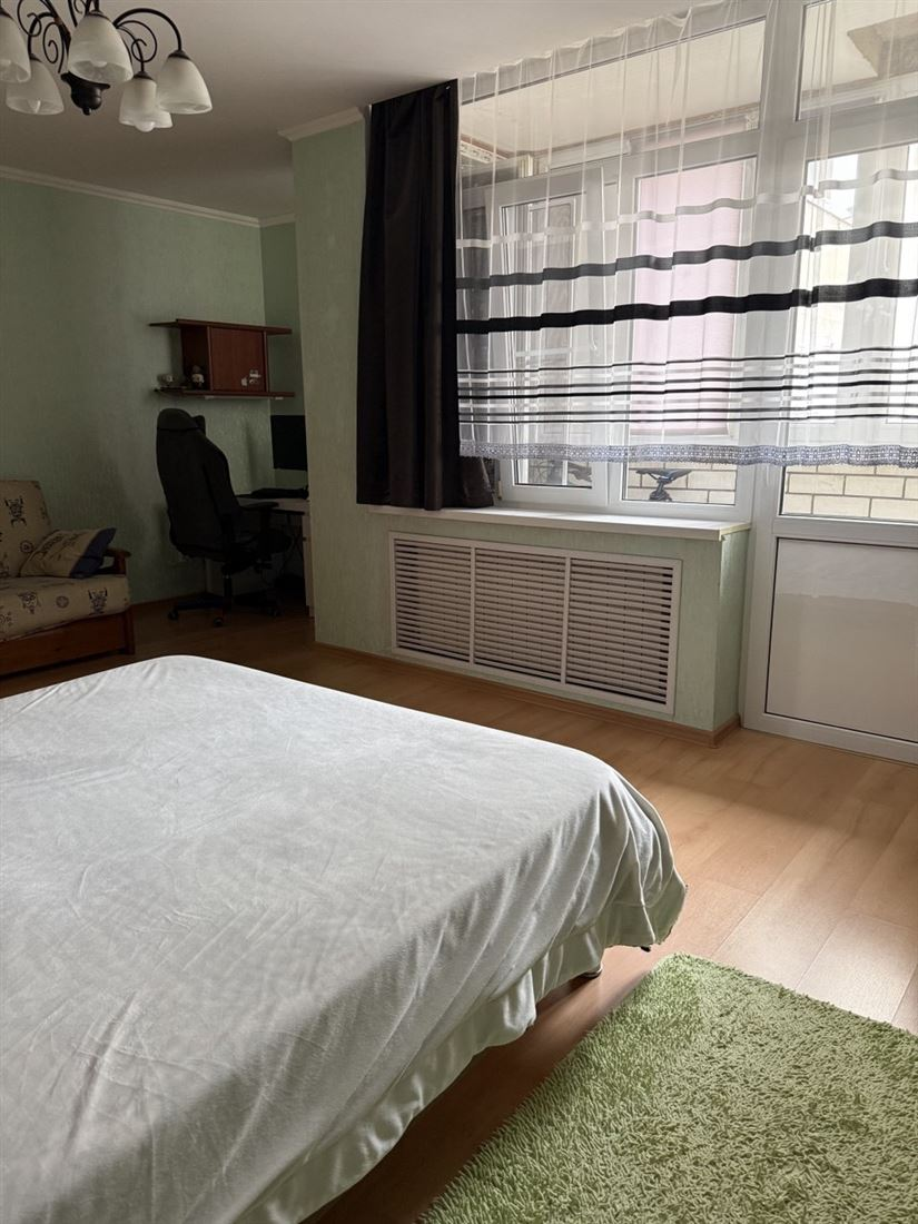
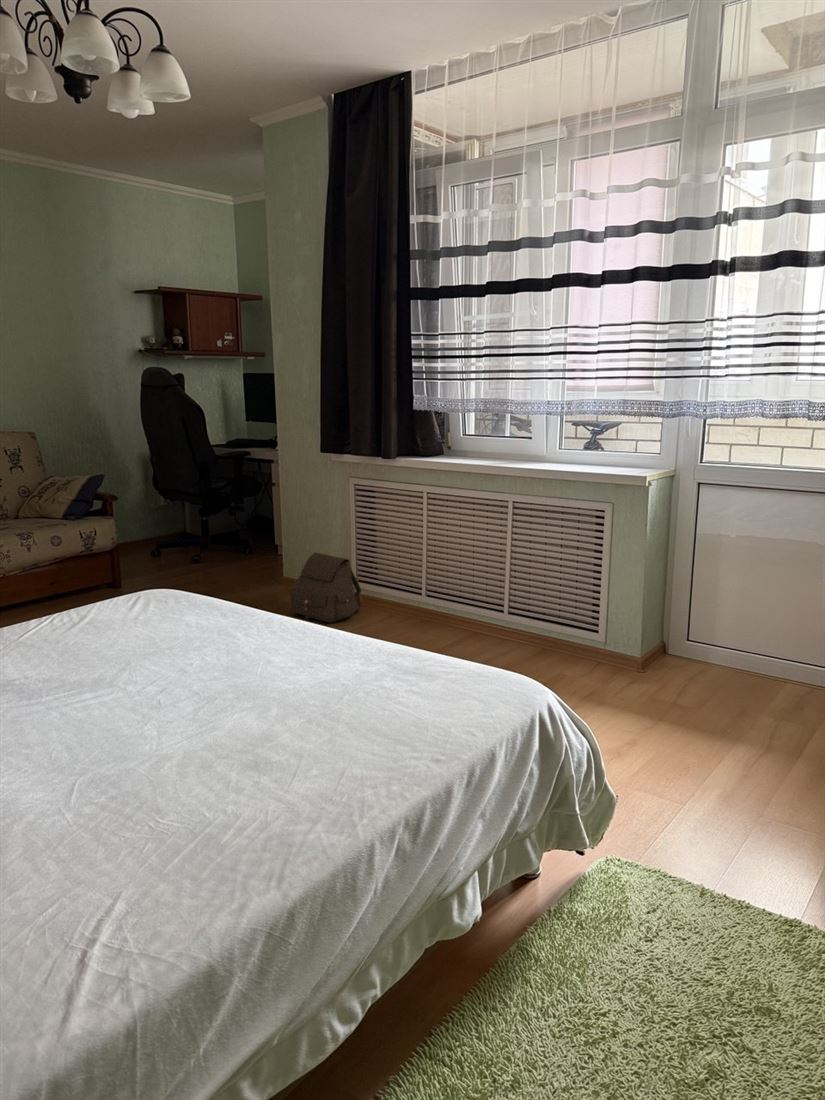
+ satchel (328, 585)
